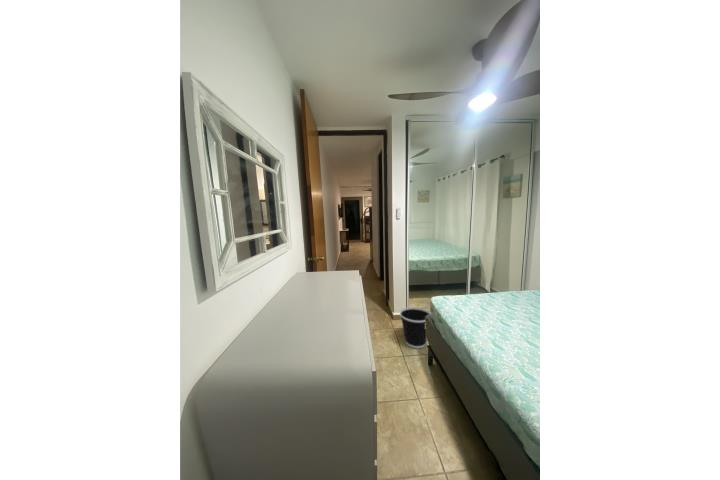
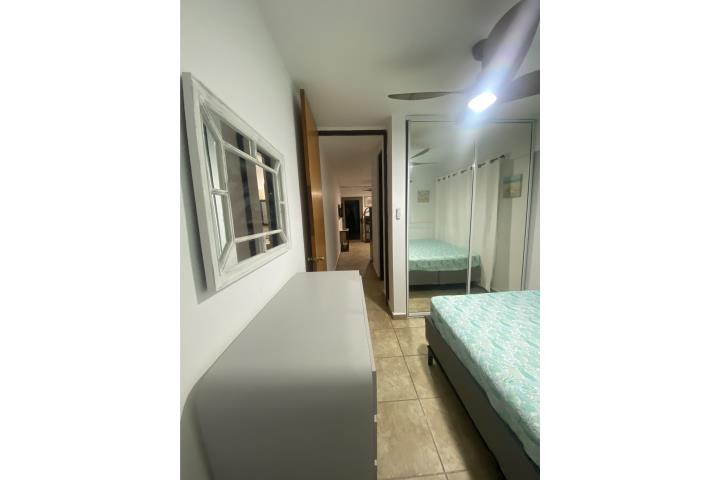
- wastebasket (415, 328)
